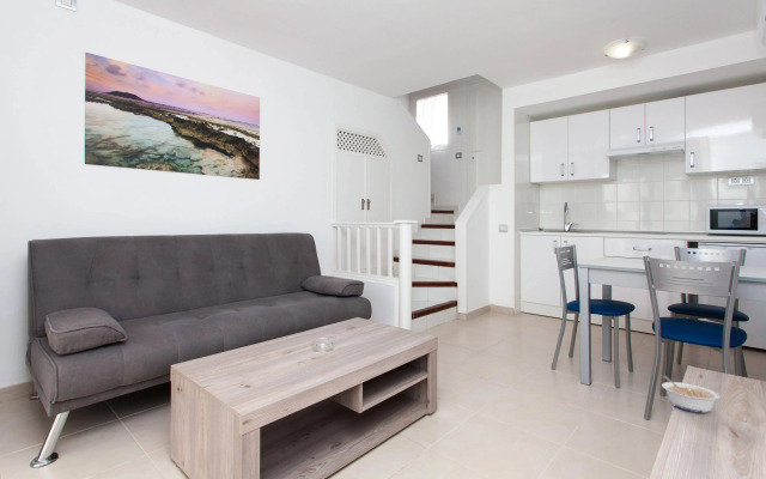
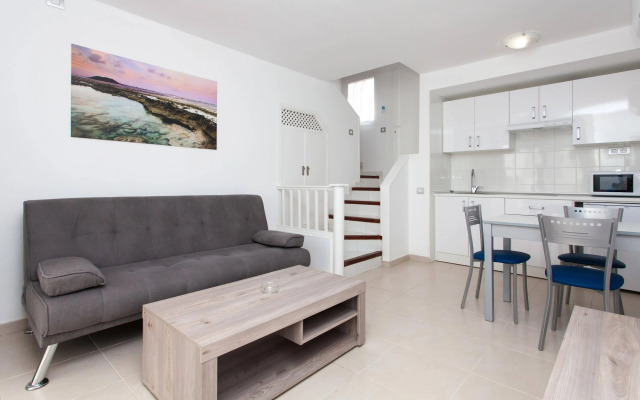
- legume (687, 395)
